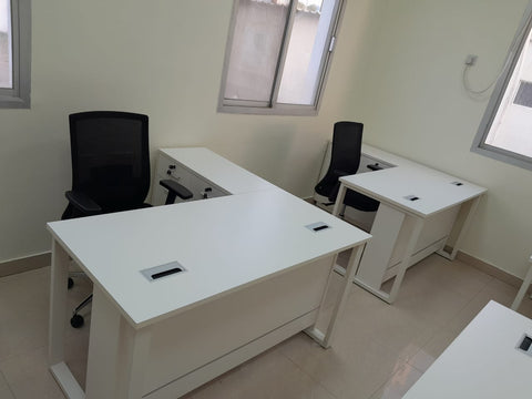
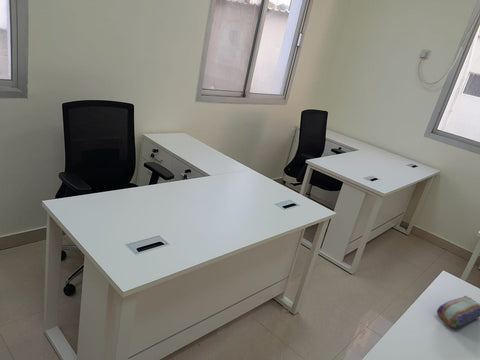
+ pencil case (460, 310)
